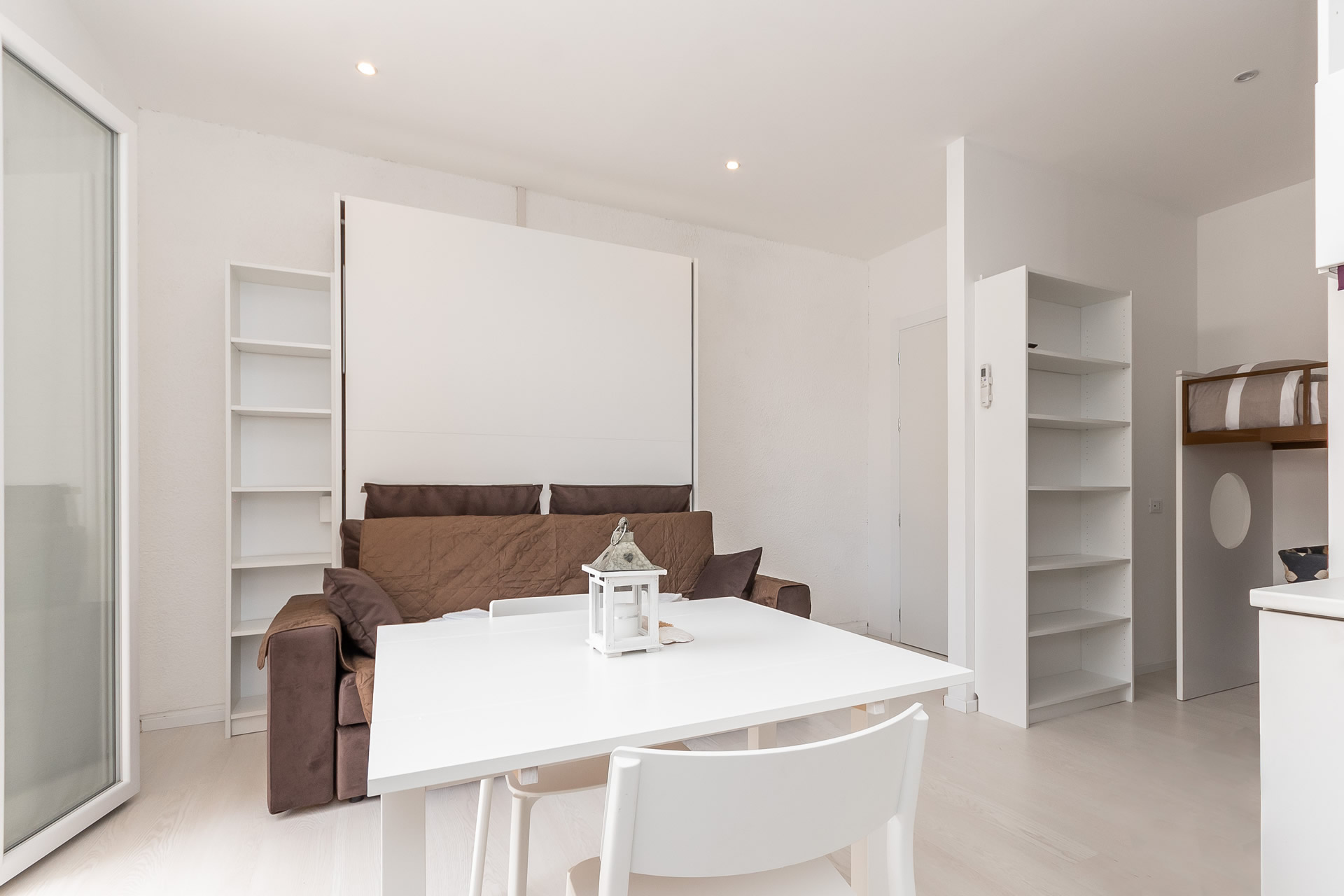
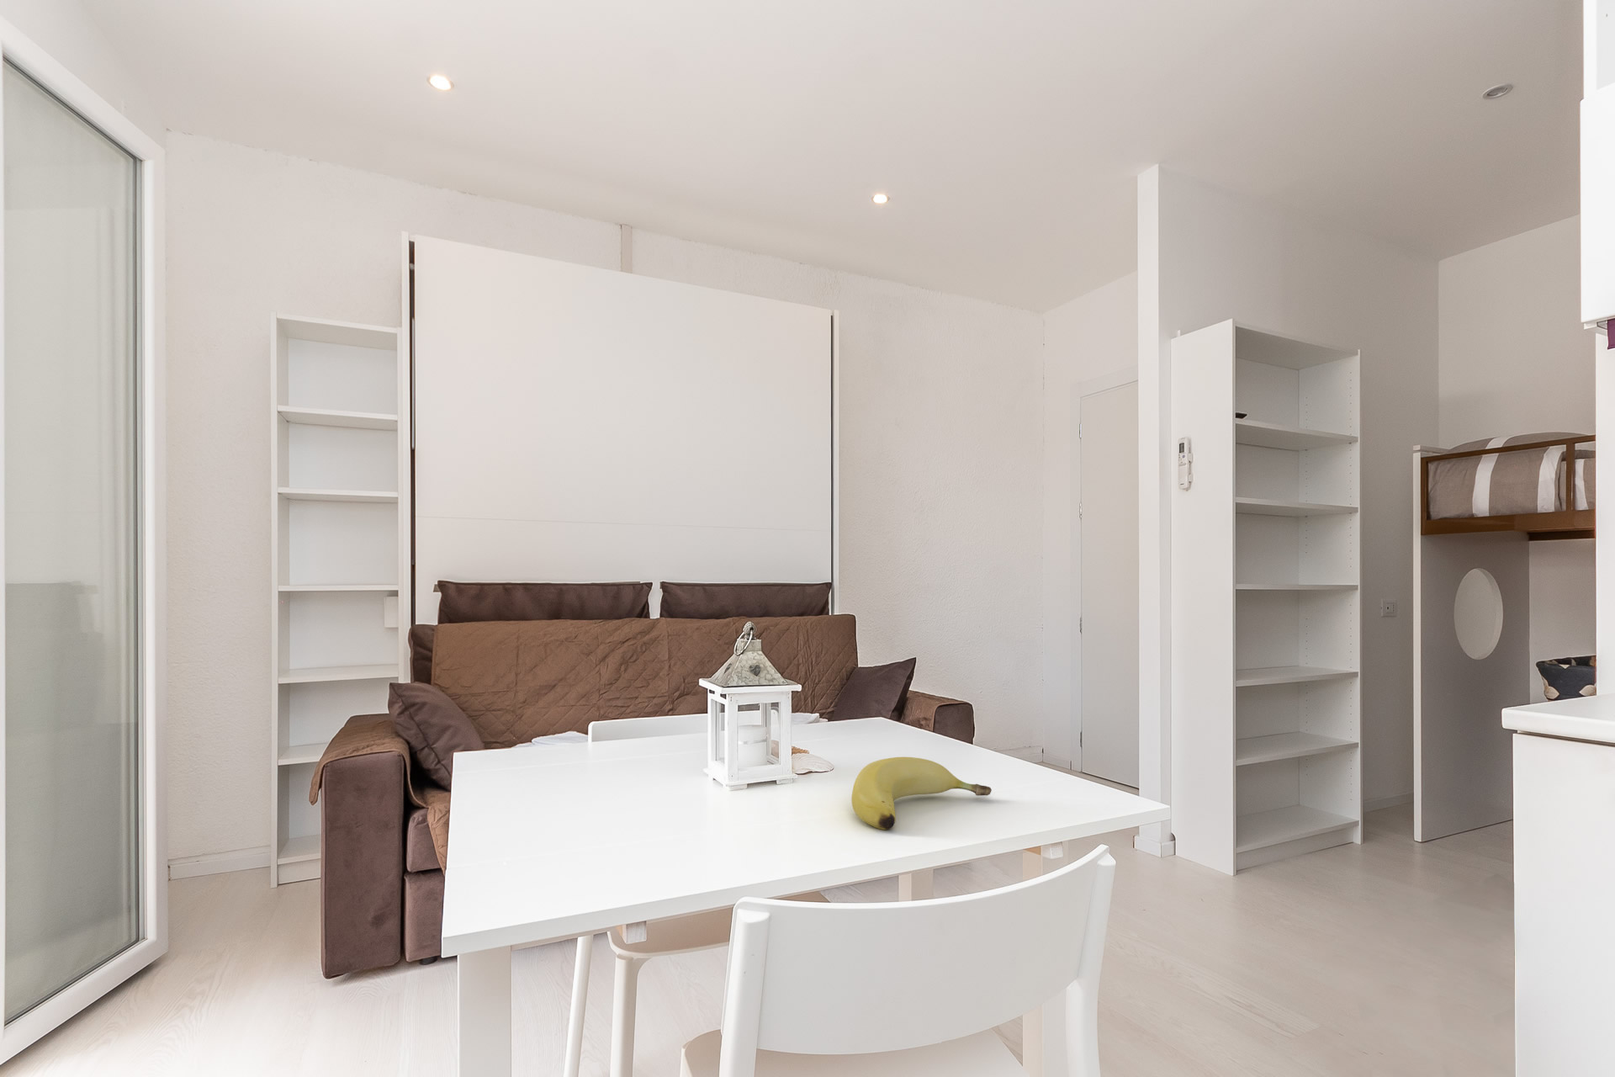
+ banana (922, 790)
